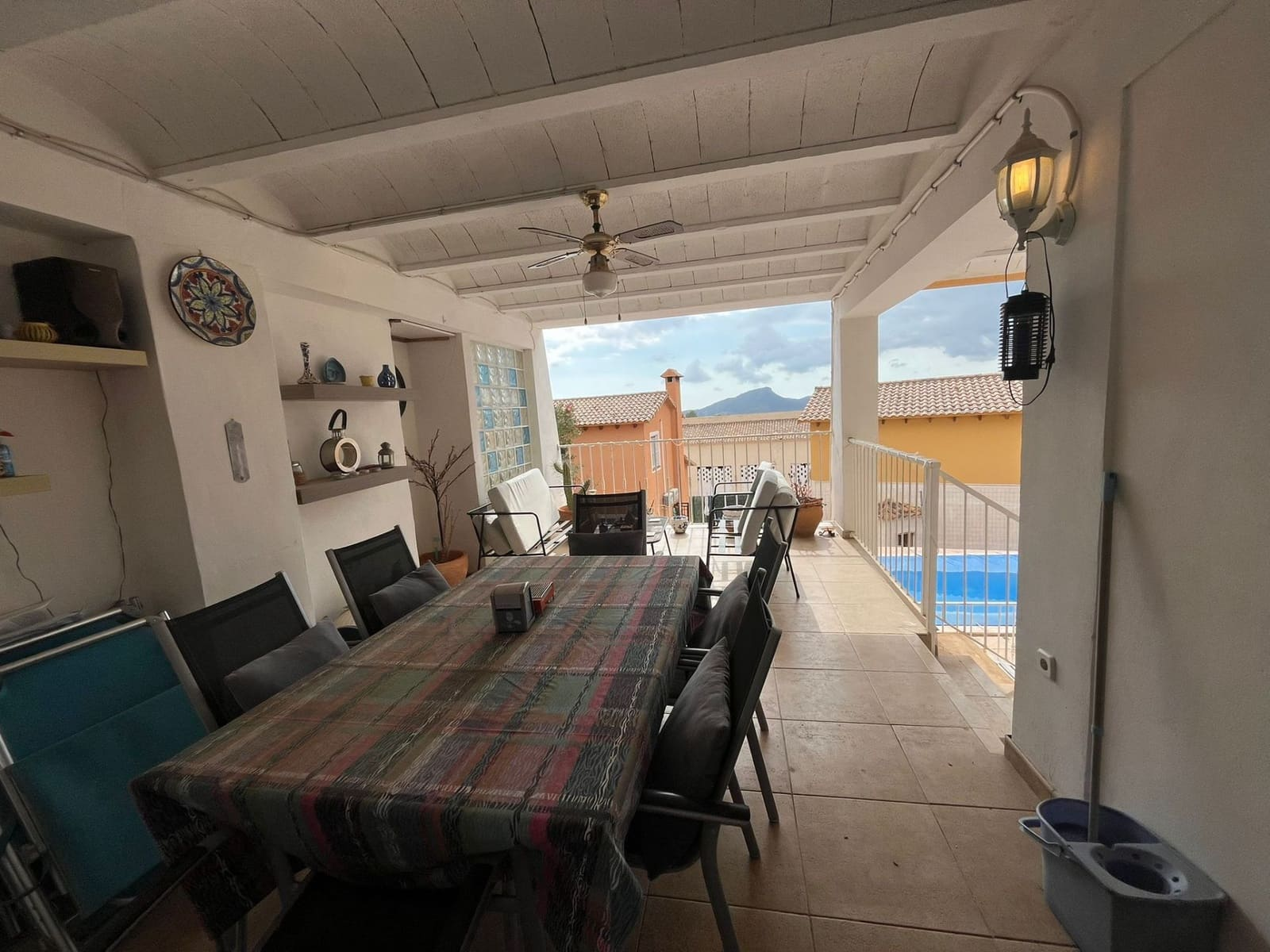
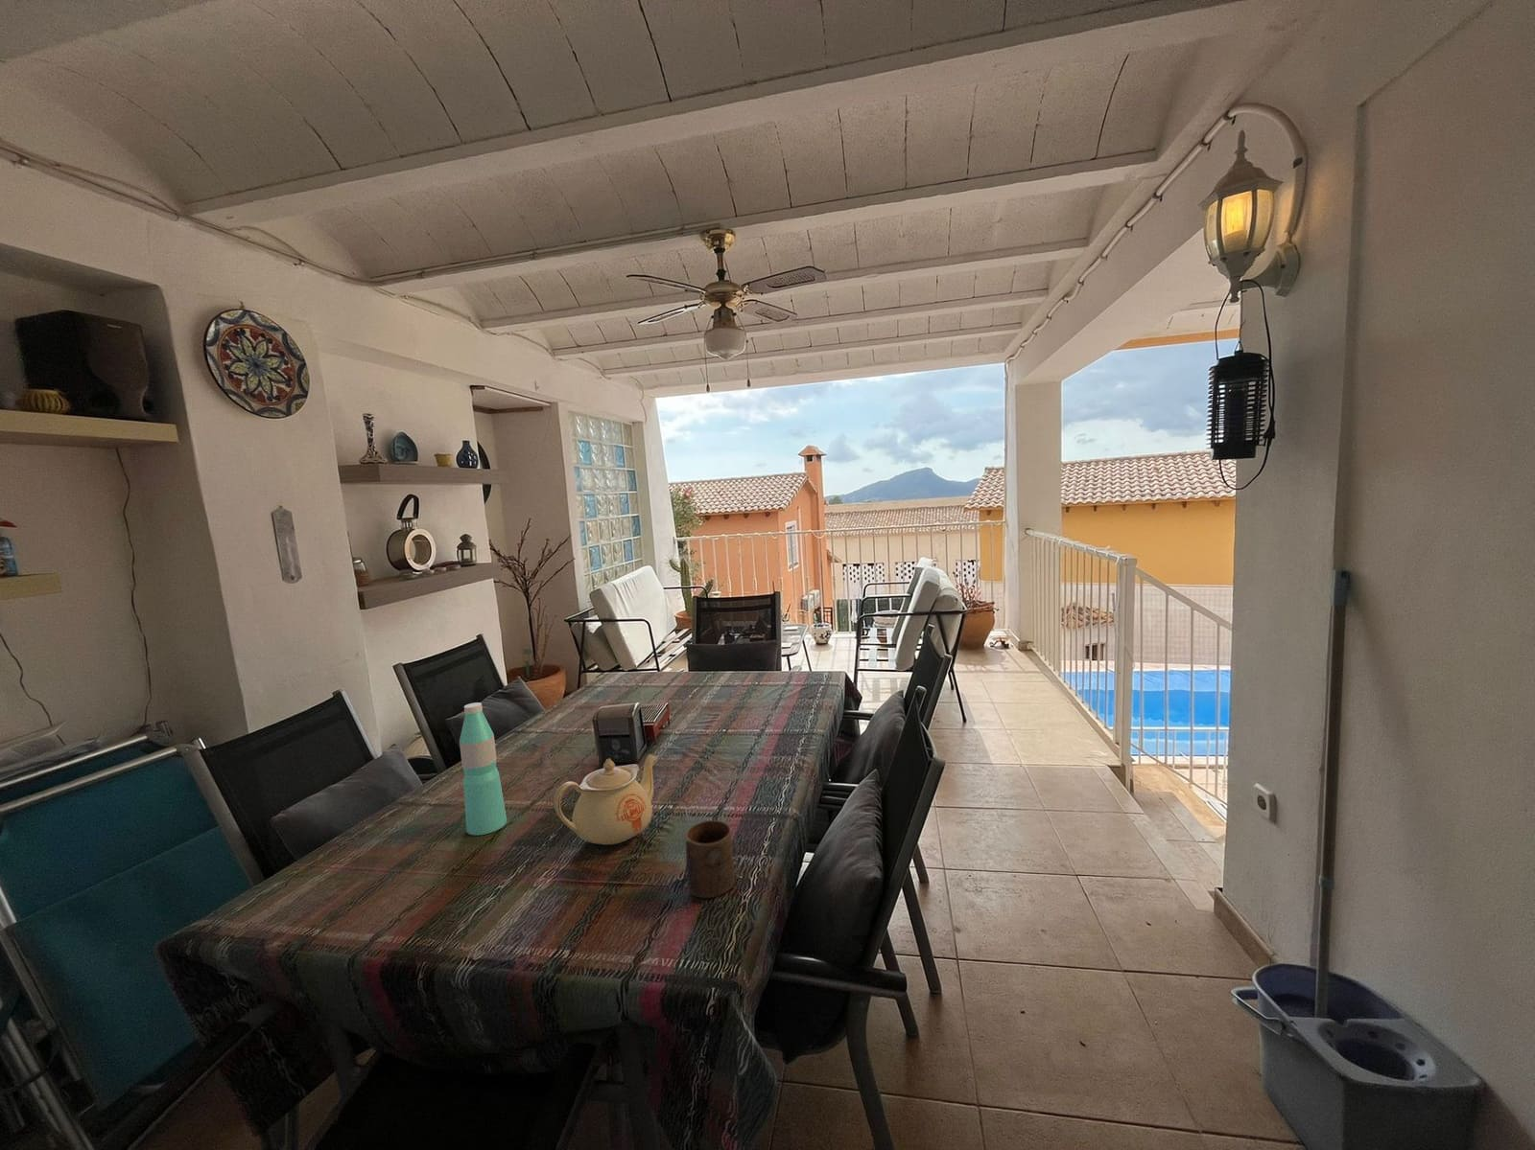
+ cup (709, 858)
+ teapot (610, 796)
+ water bottle (480, 766)
